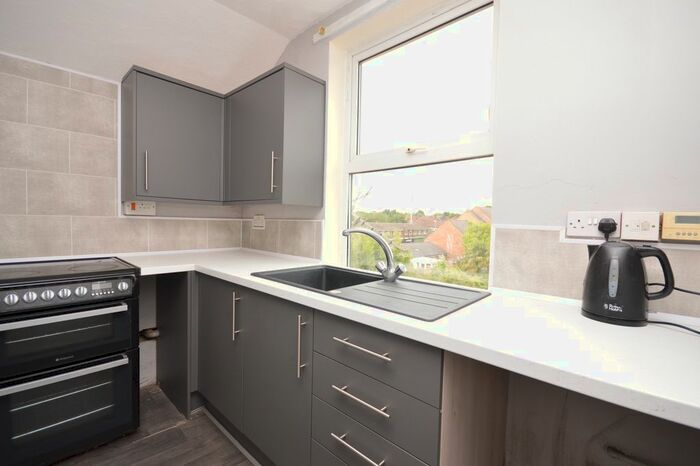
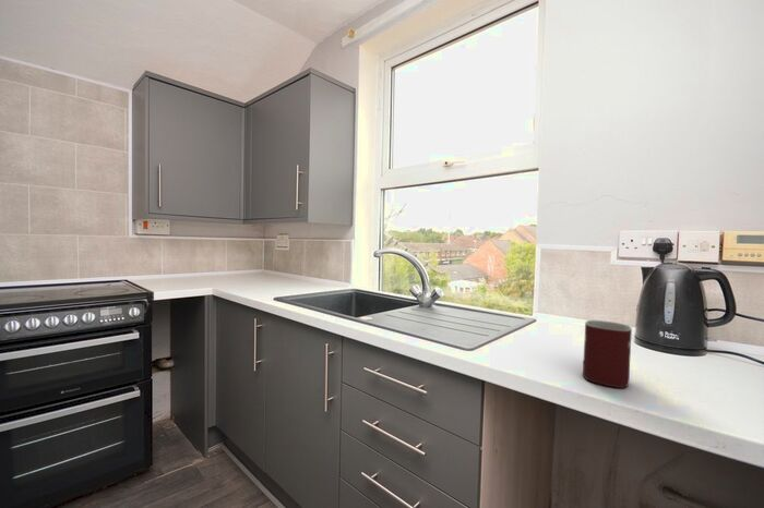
+ mug (606, 350)
